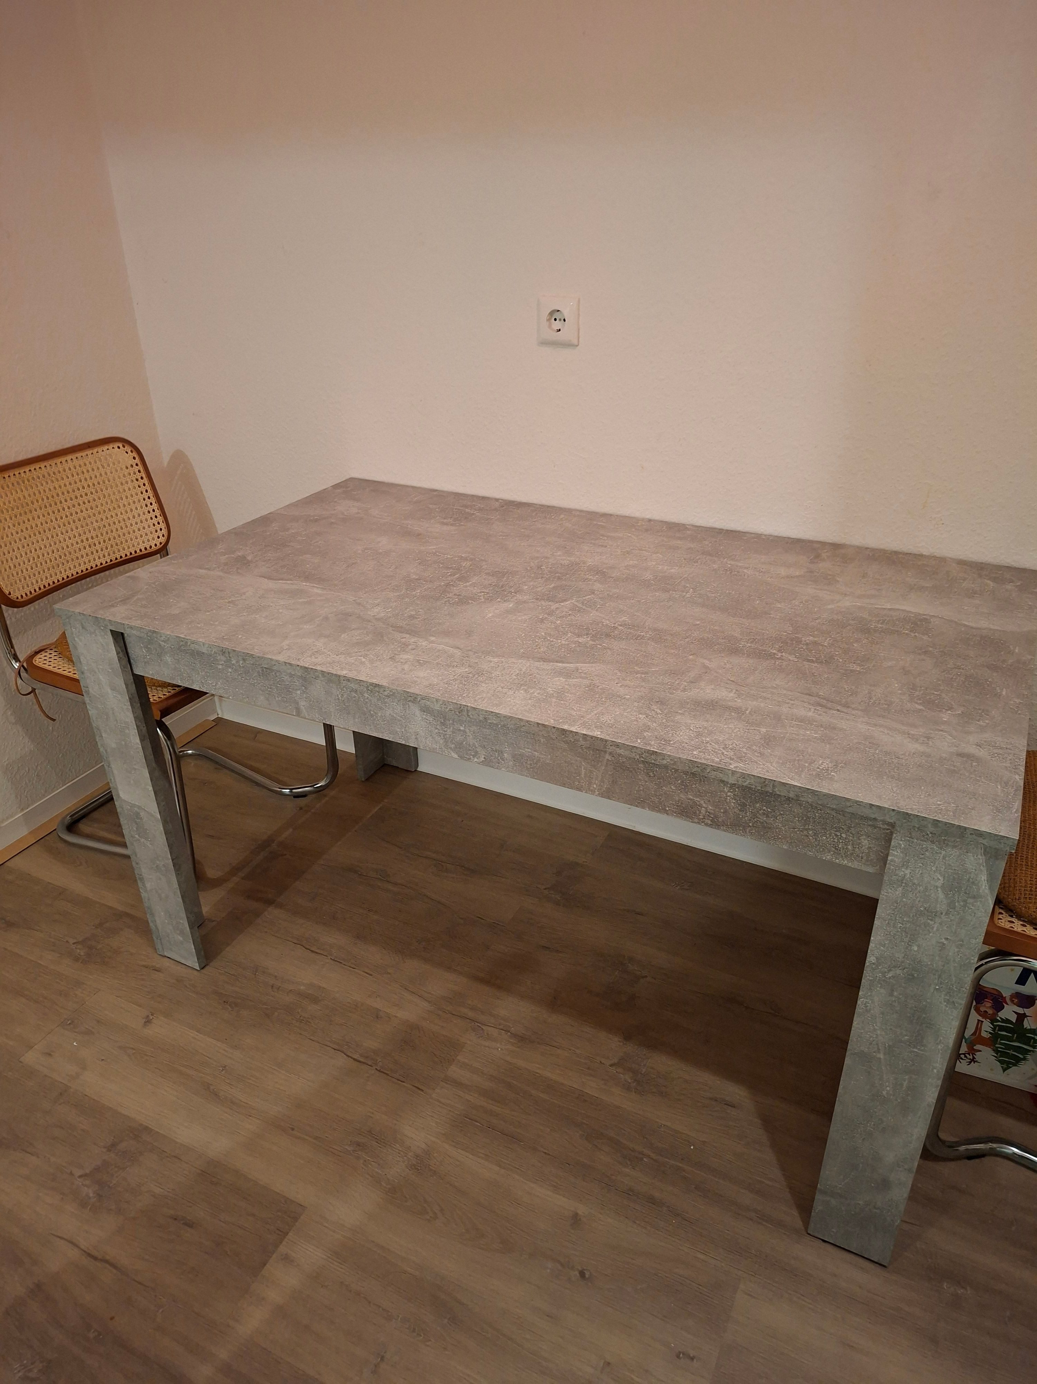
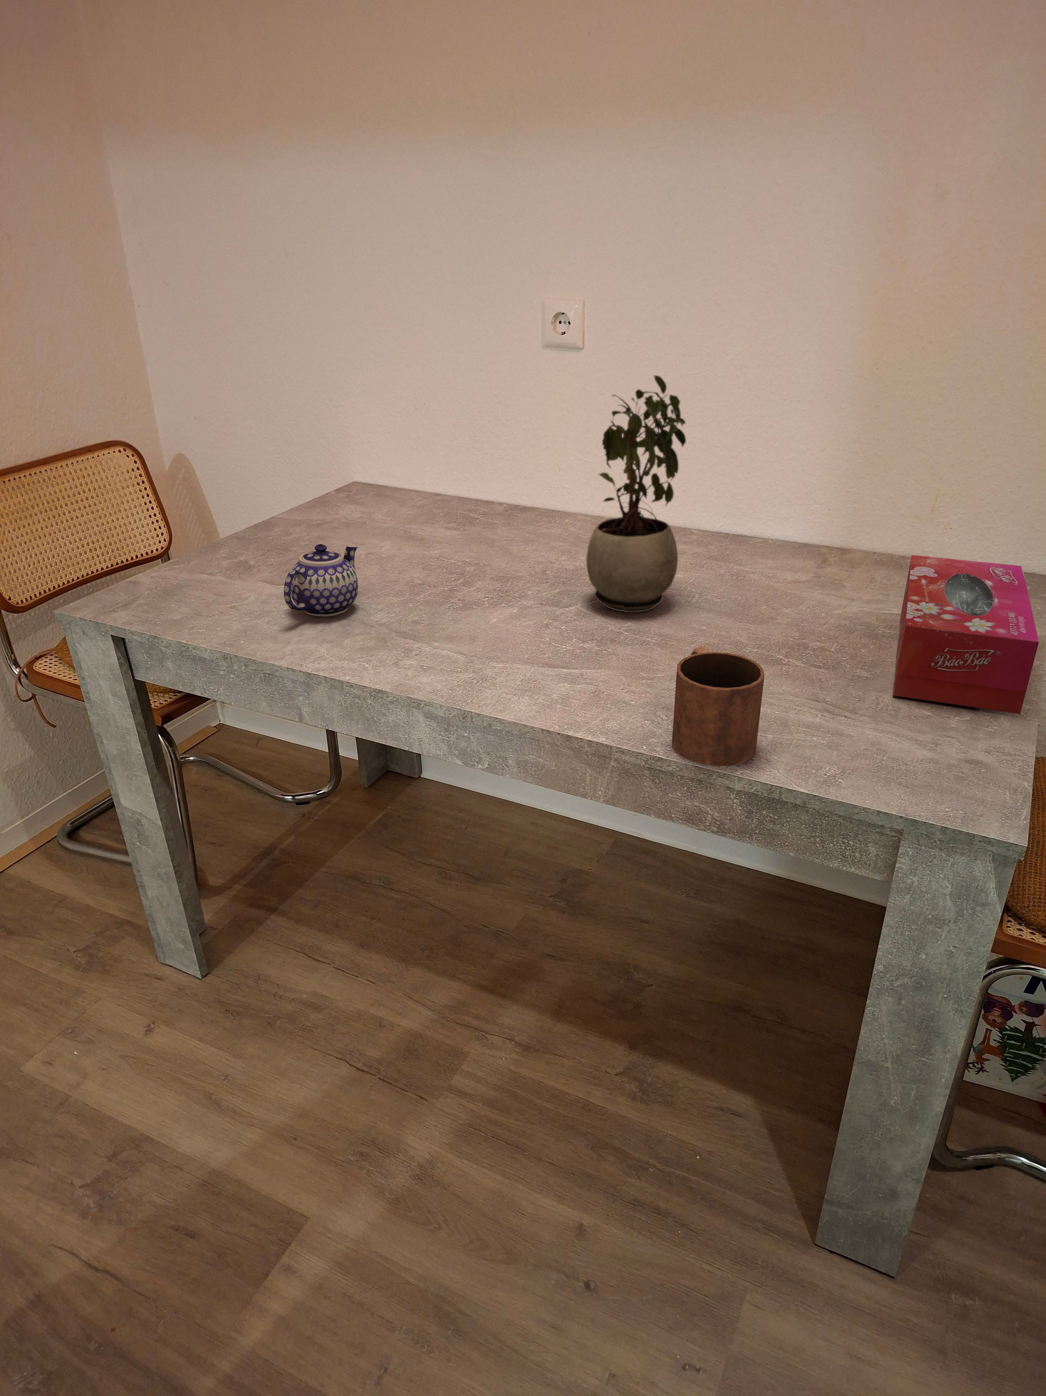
+ tissue box (960, 628)
+ potted plant (632, 490)
+ mug (710, 698)
+ teapot (323, 577)
